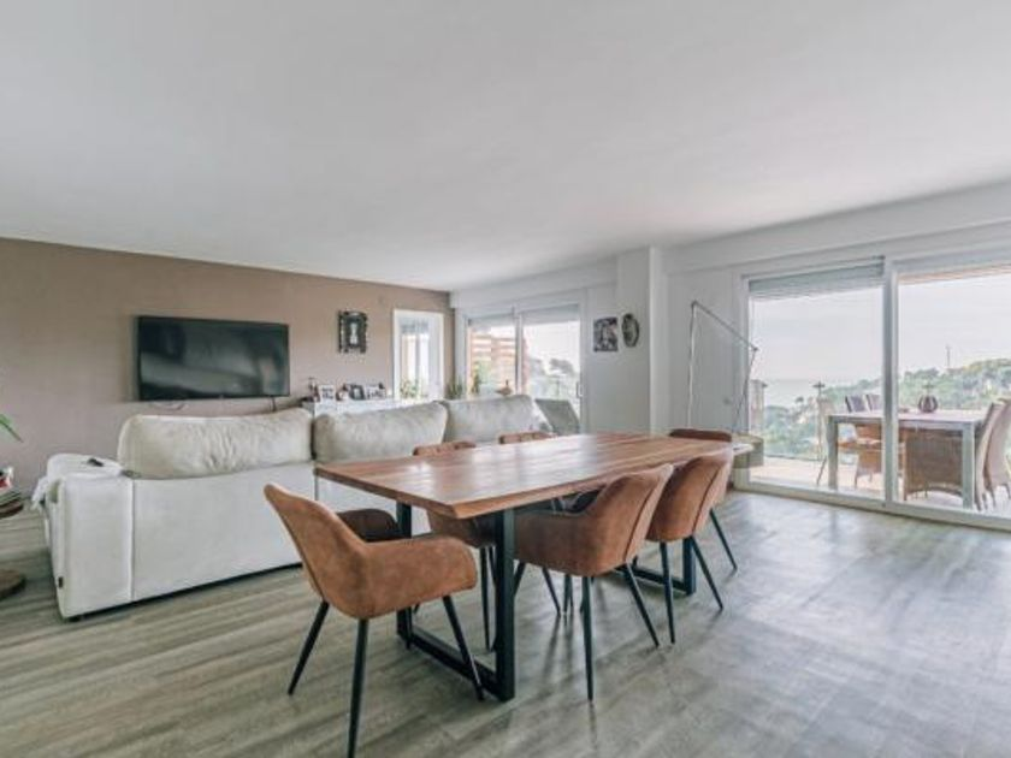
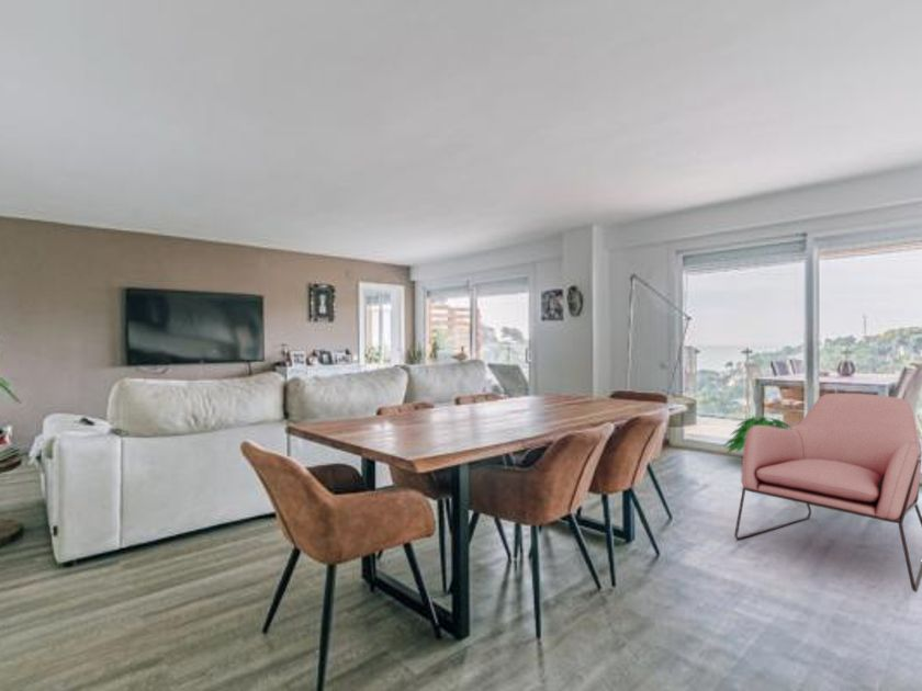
+ indoor plant (766, 426)
+ armchair (841, 472)
